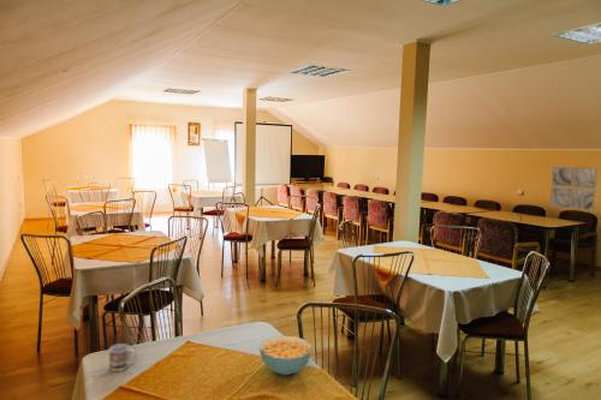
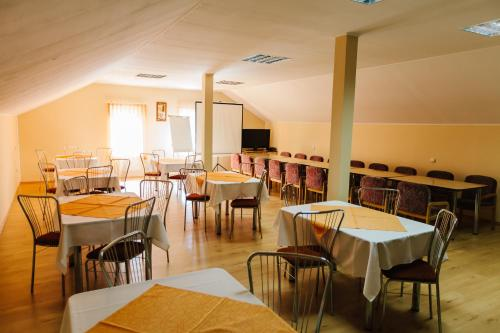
- cup (123, 357)
- cereal bowl (285, 358)
- wall art (572, 186)
